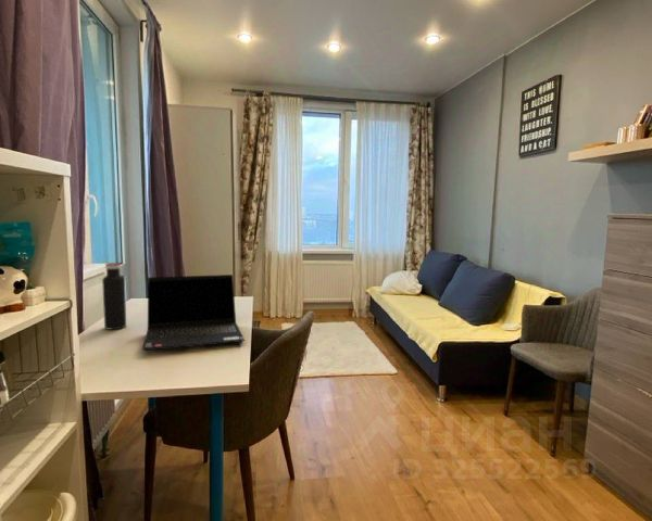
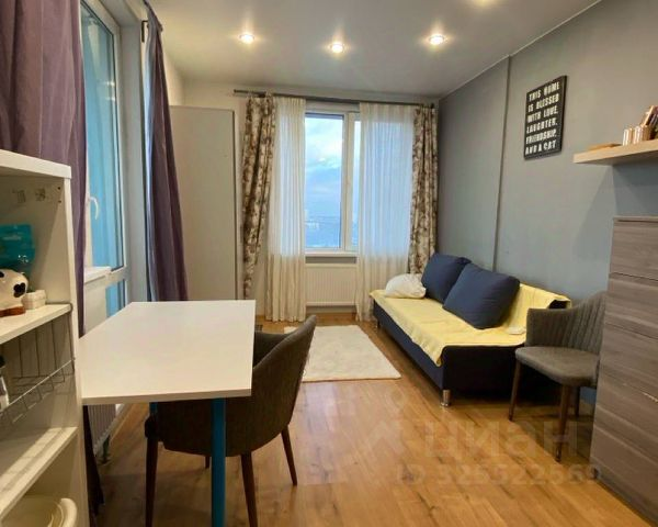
- laptop computer (193, 308)
- water bottle (114, 295)
